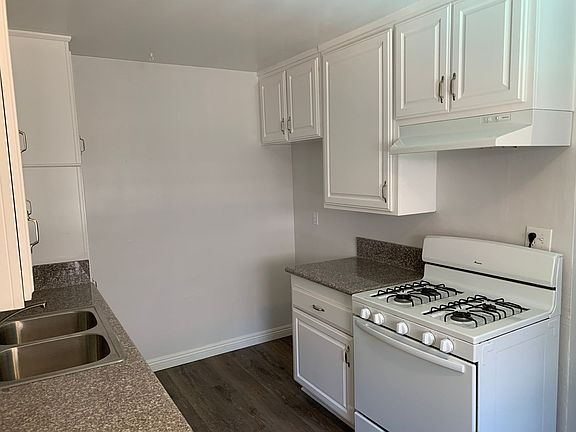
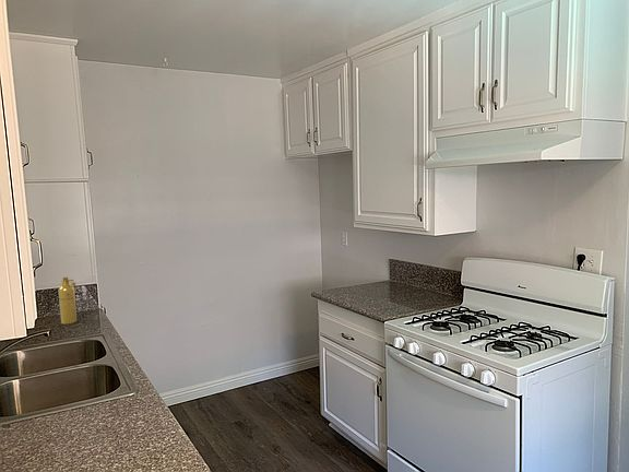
+ perfume bottle (67, 299)
